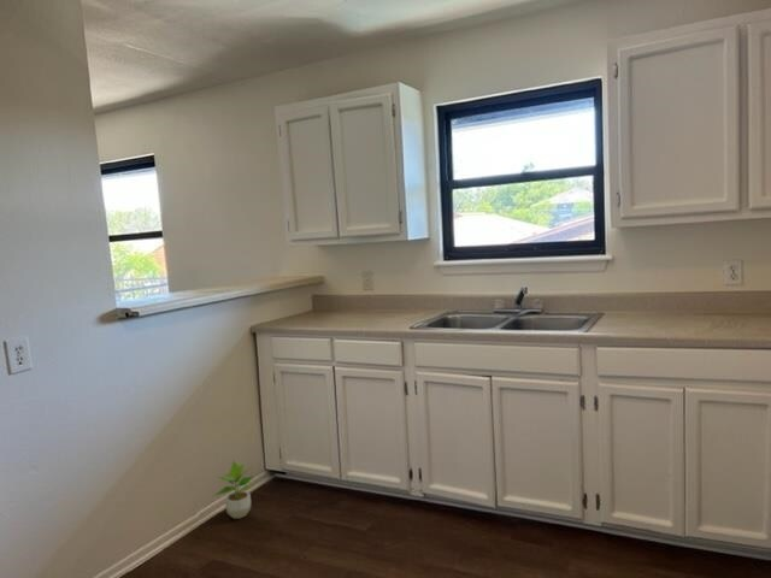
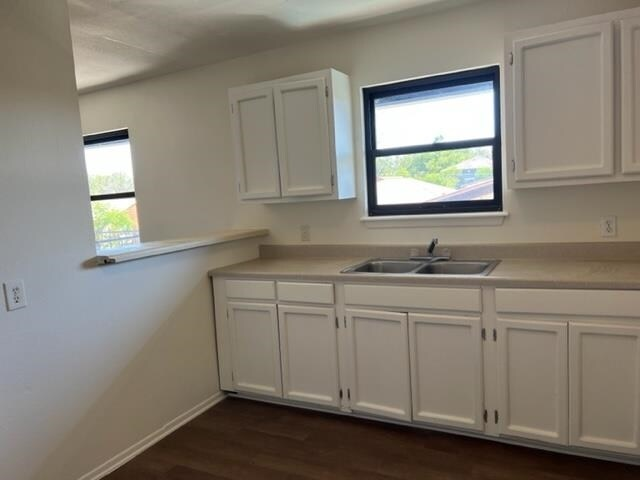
- potted plant (234, 489)
